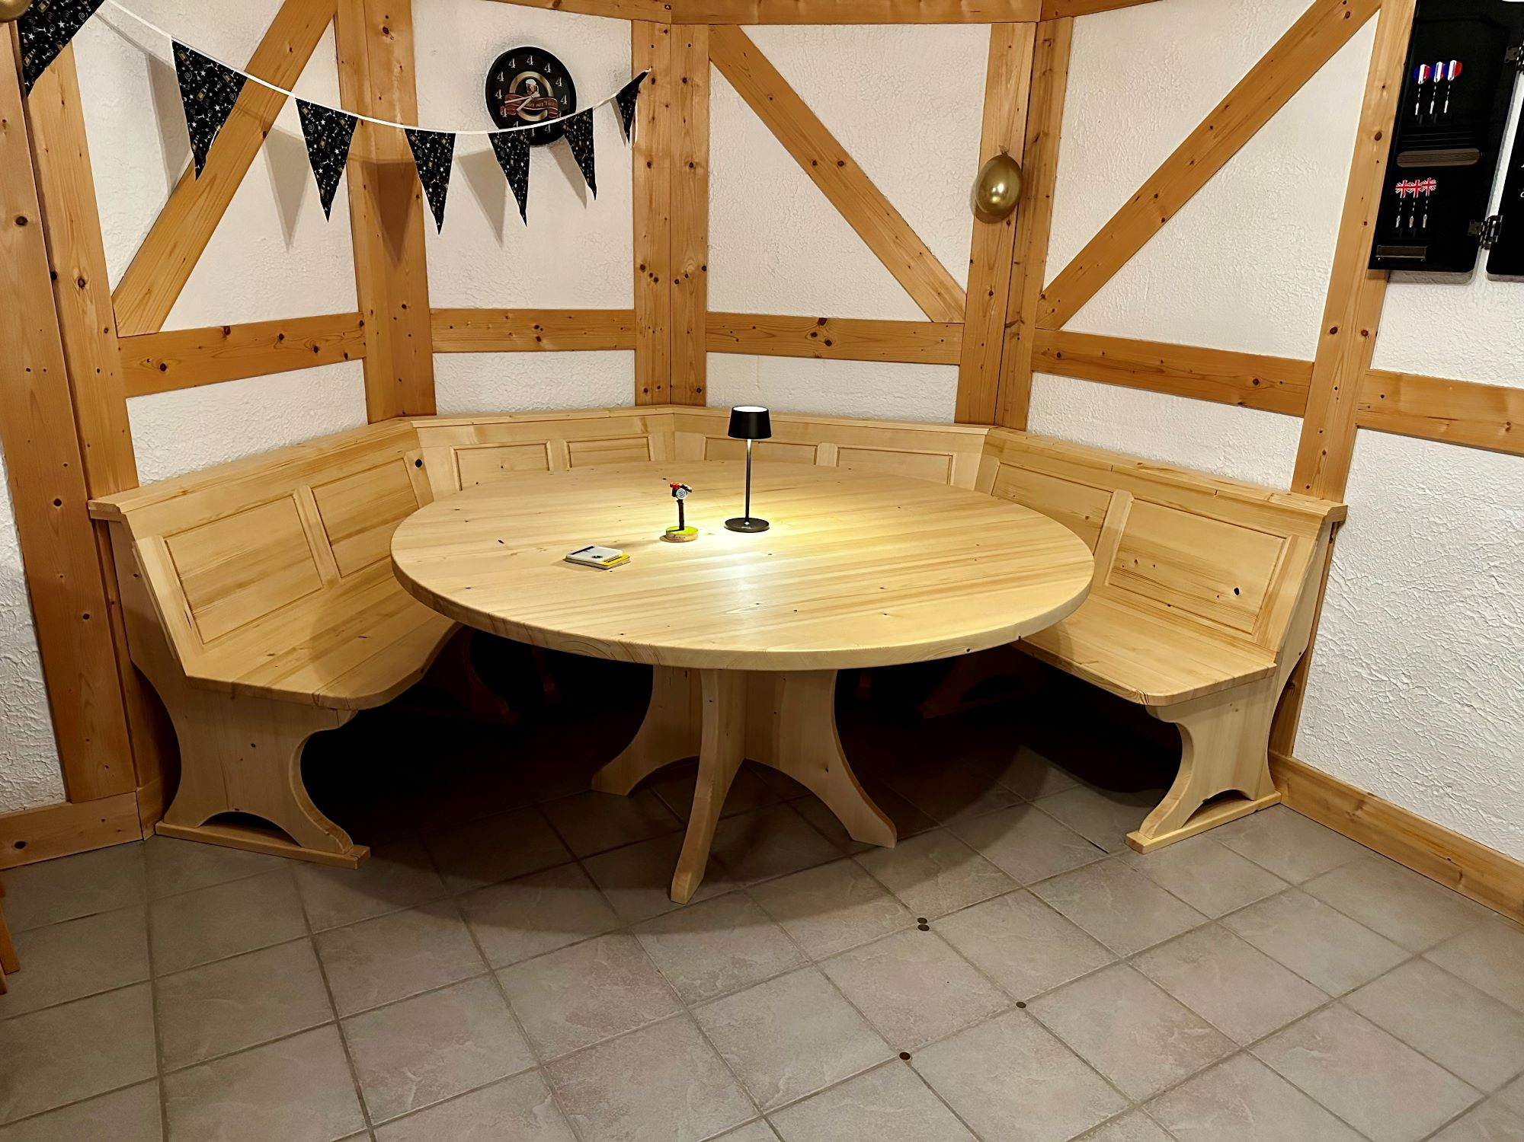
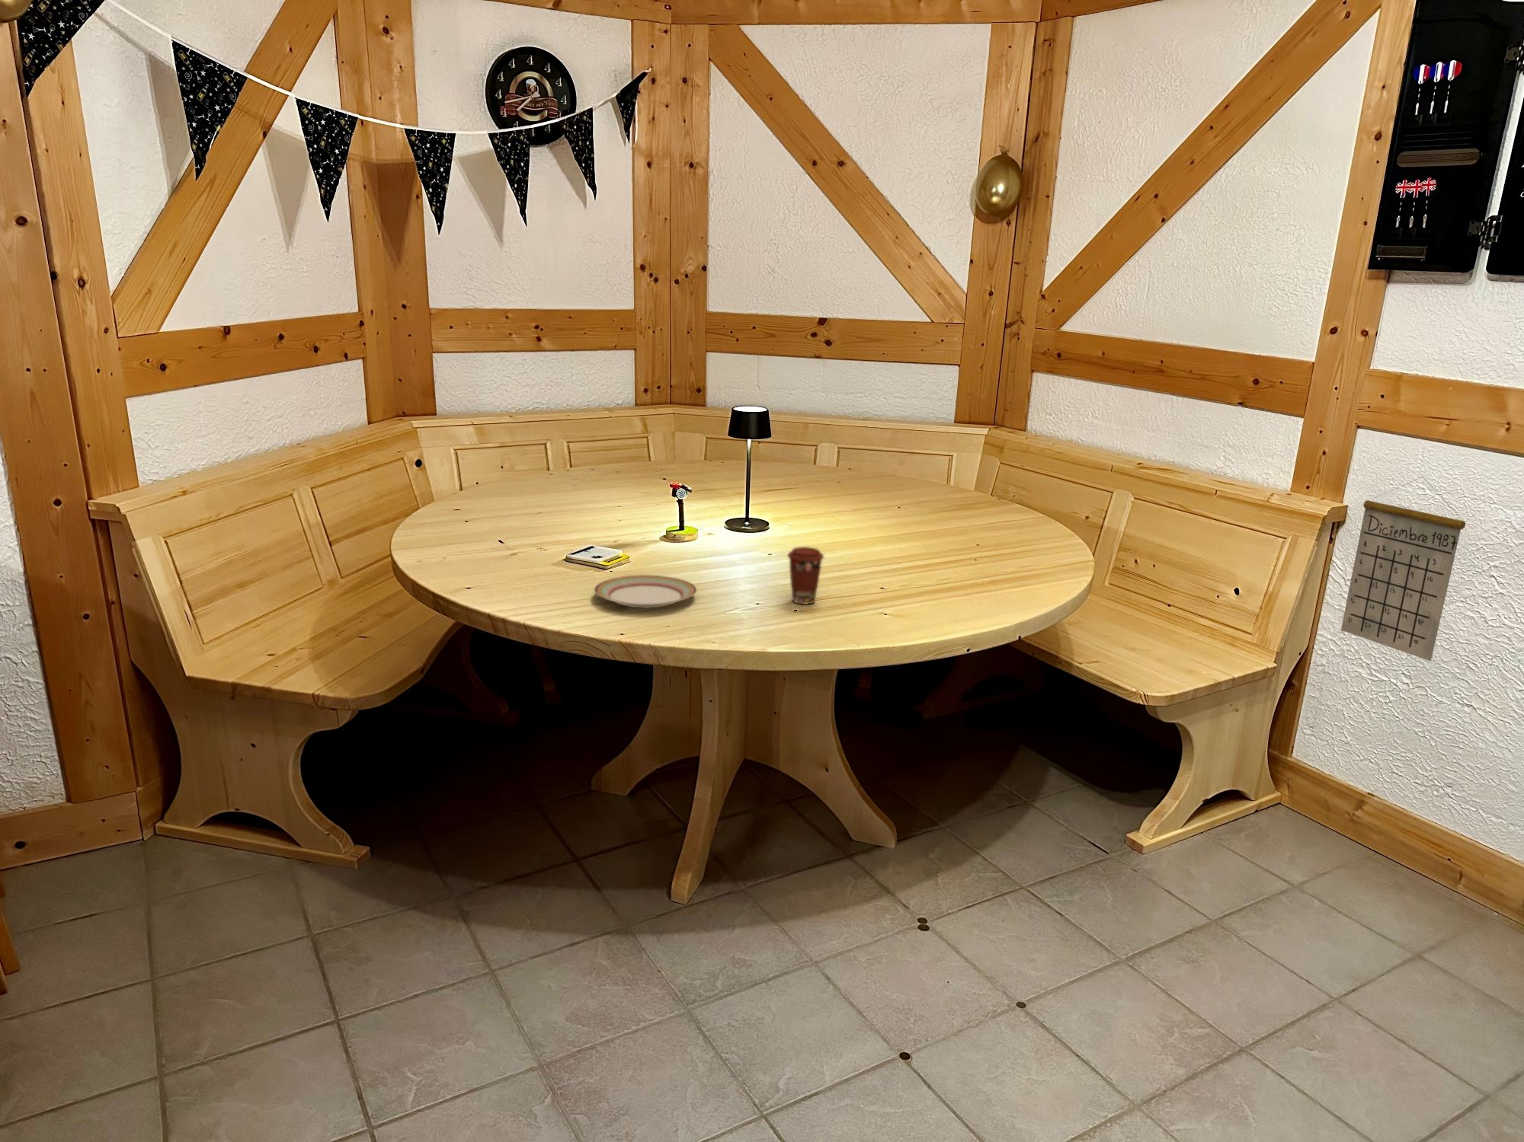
+ plate (646, 593)
+ calendar (1402, 563)
+ coffee cup (805, 576)
